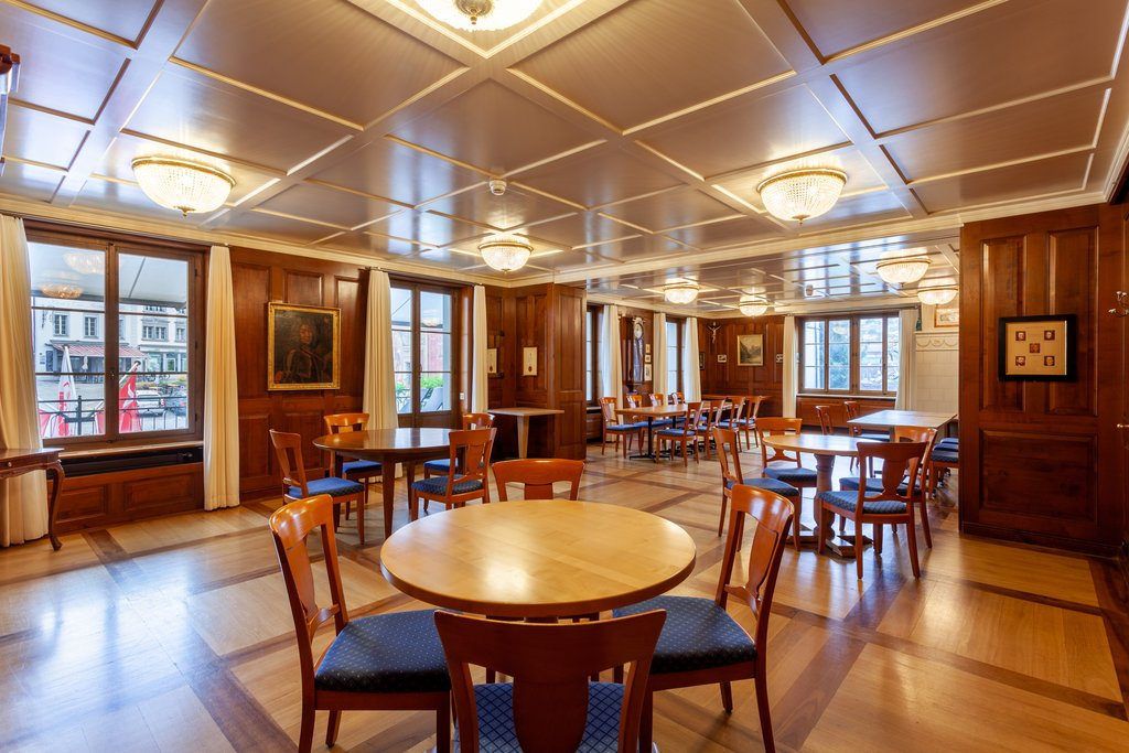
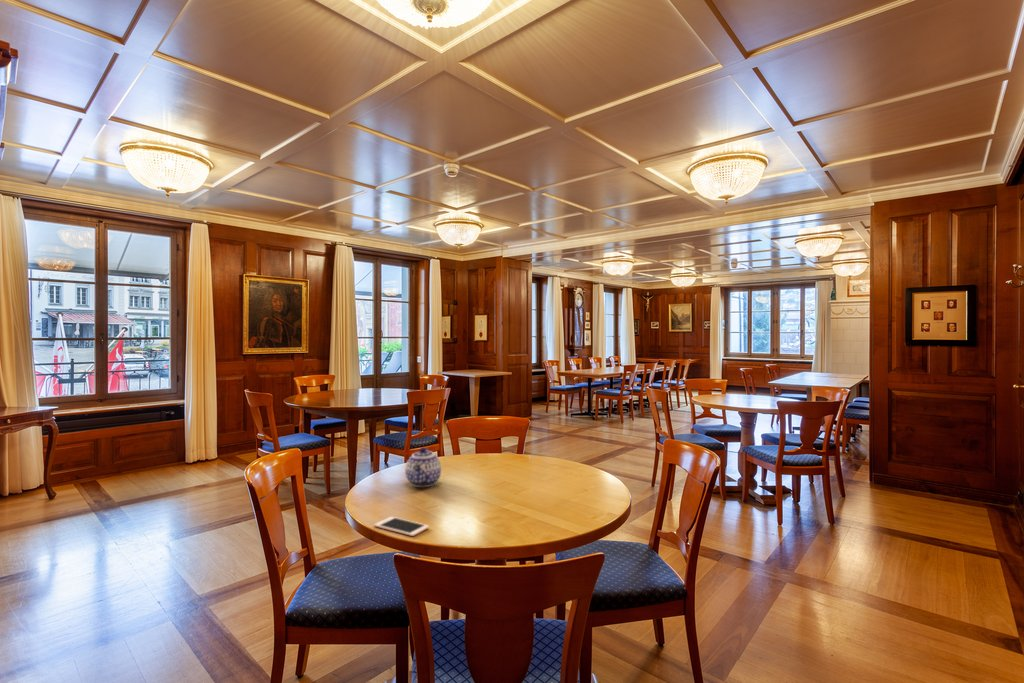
+ teapot (423, 465)
+ cell phone (401, 525)
